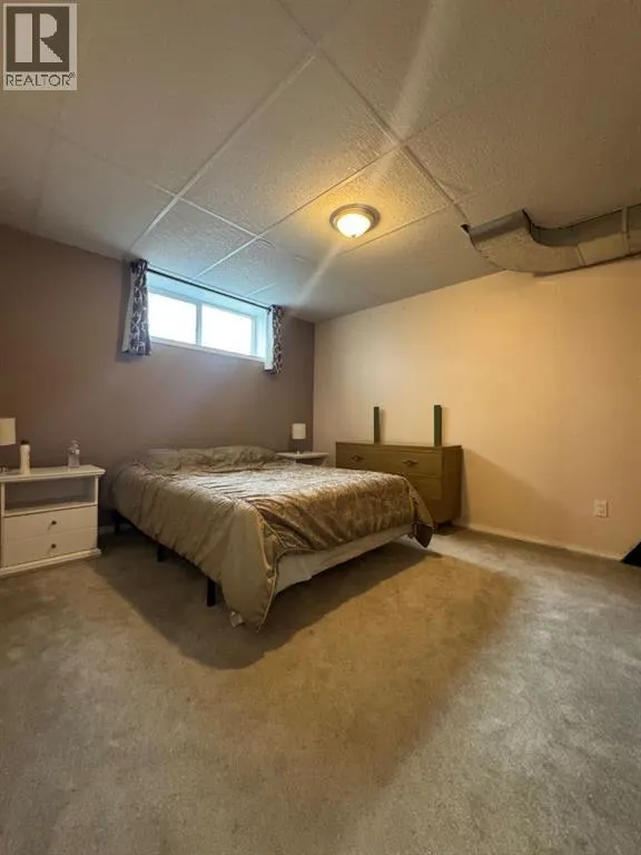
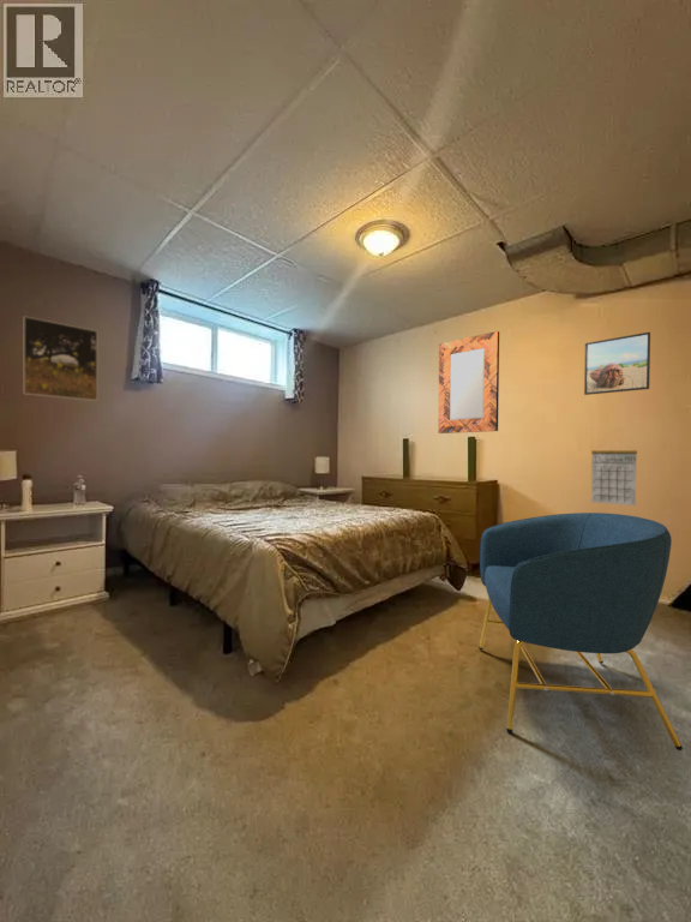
+ armchair (569, 604)
+ home mirror (467, 384)
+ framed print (61, 360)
+ calendar (613, 471)
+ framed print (615, 365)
